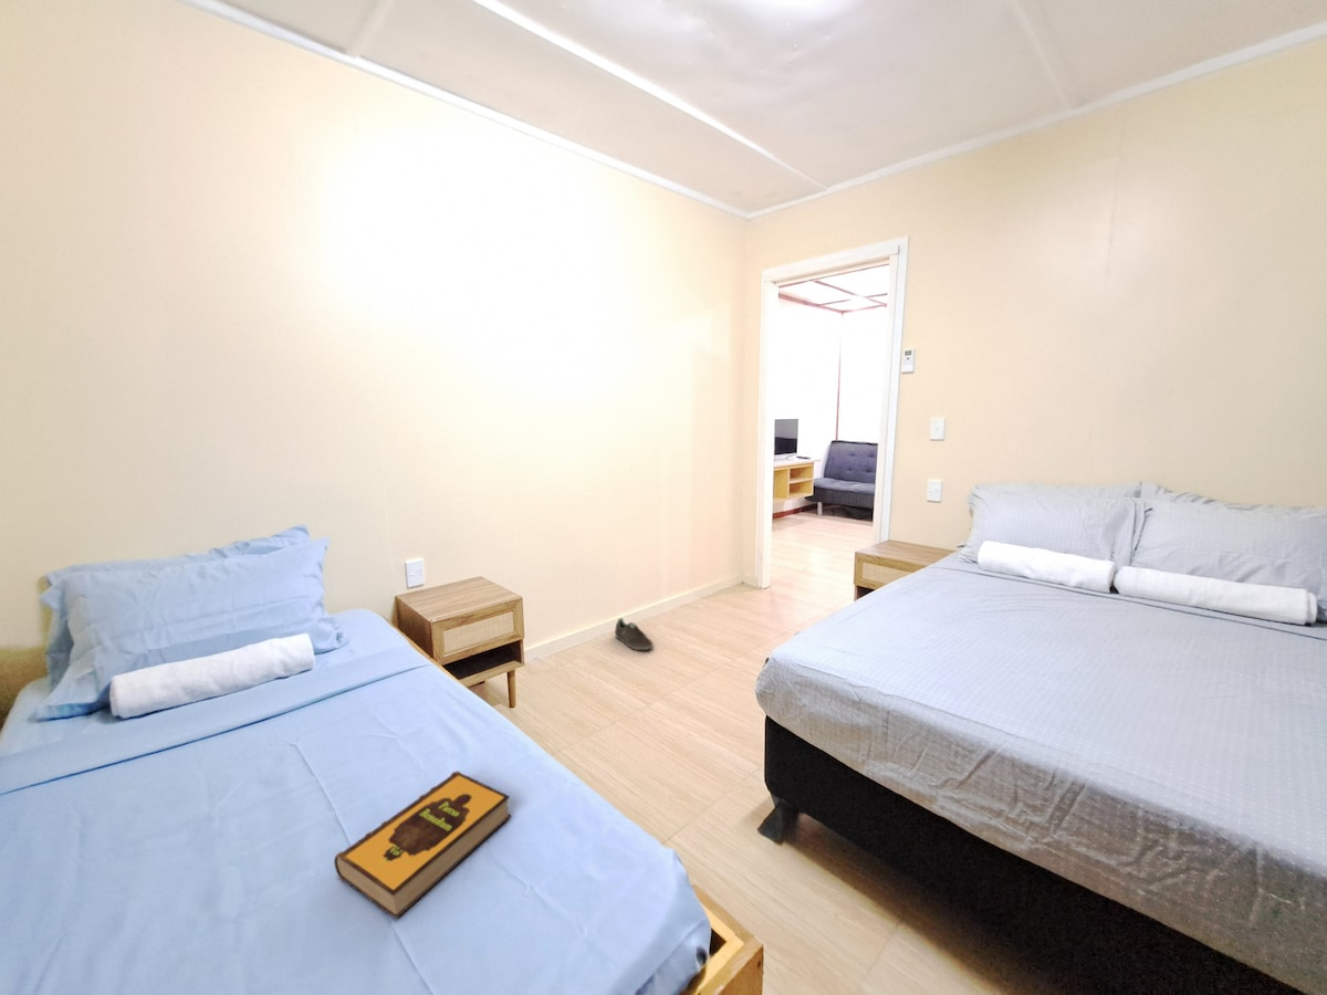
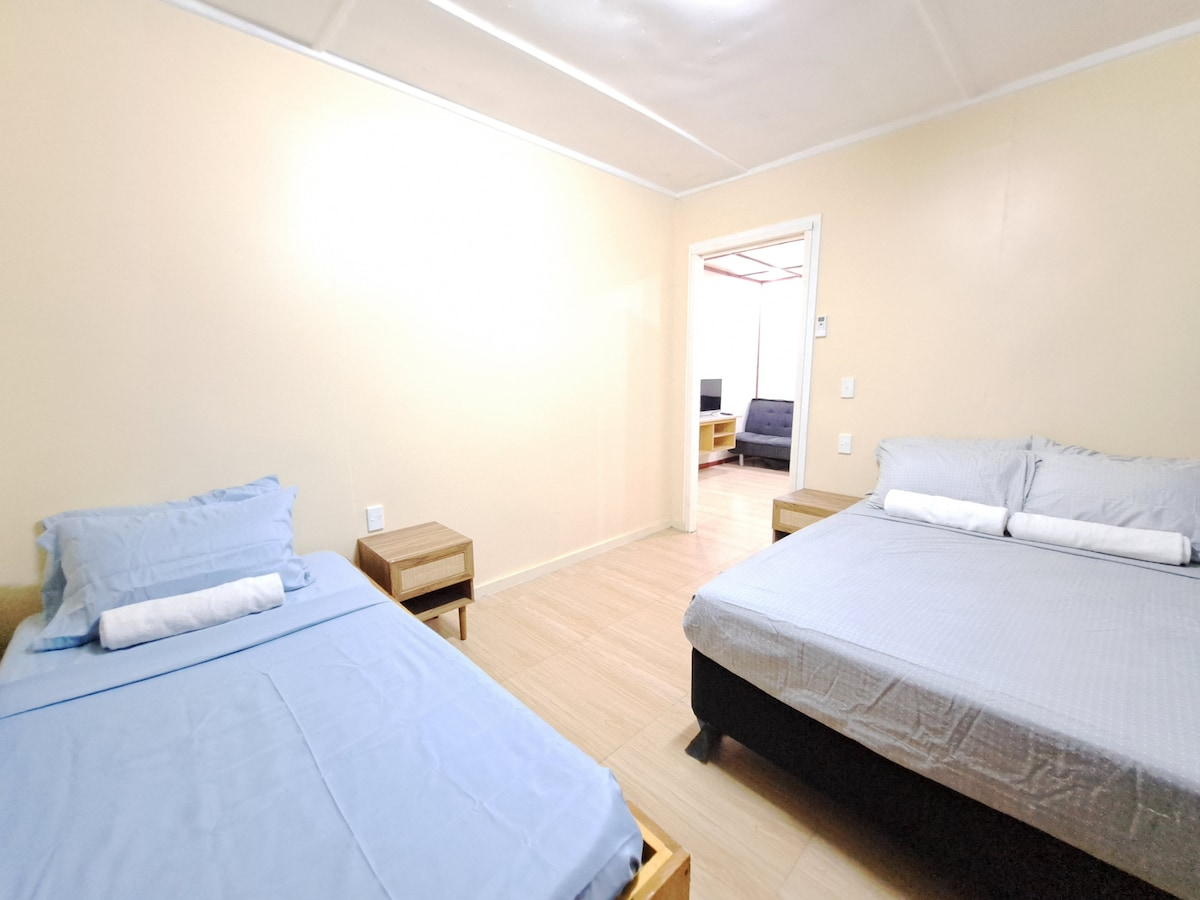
- sneaker (631, 633)
- hardback book (427, 832)
